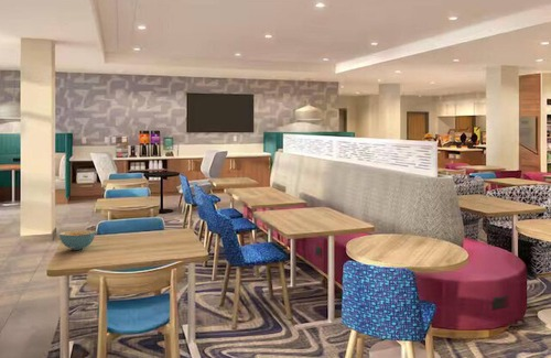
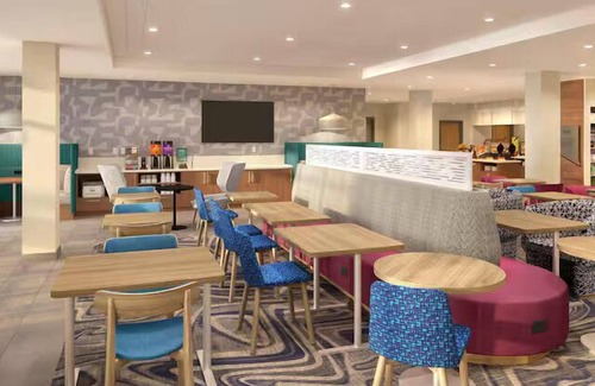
- cereal bowl (77, 240)
